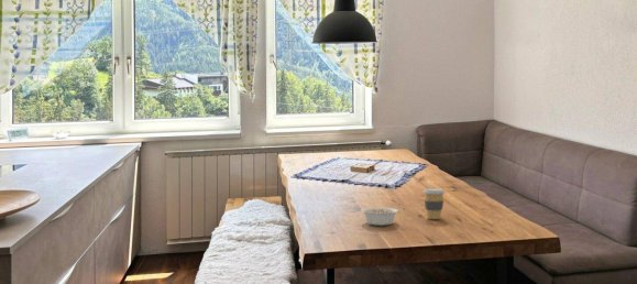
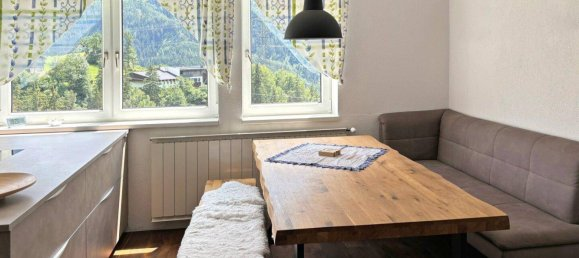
- coffee cup (433, 204)
- legume (381, 215)
